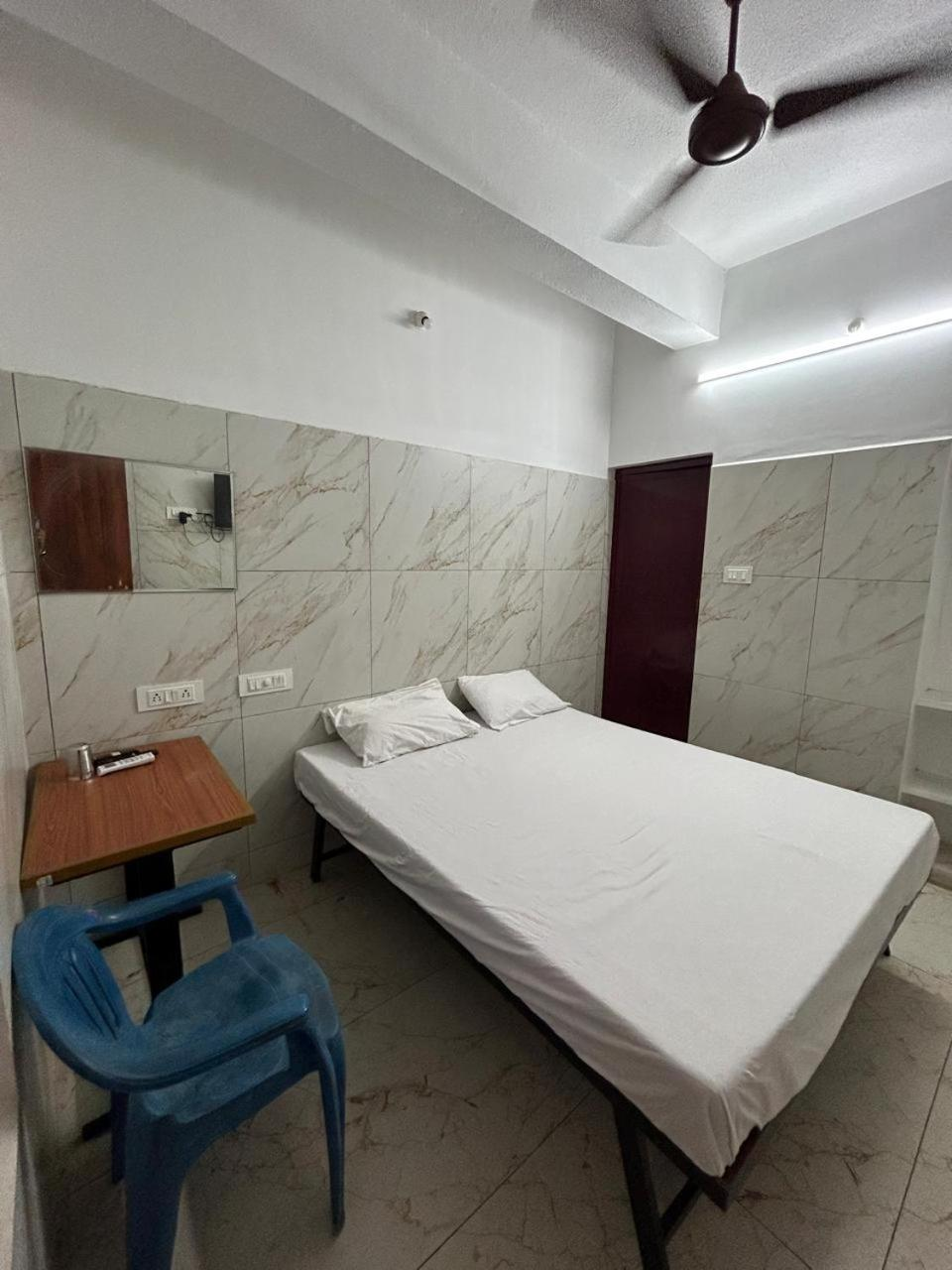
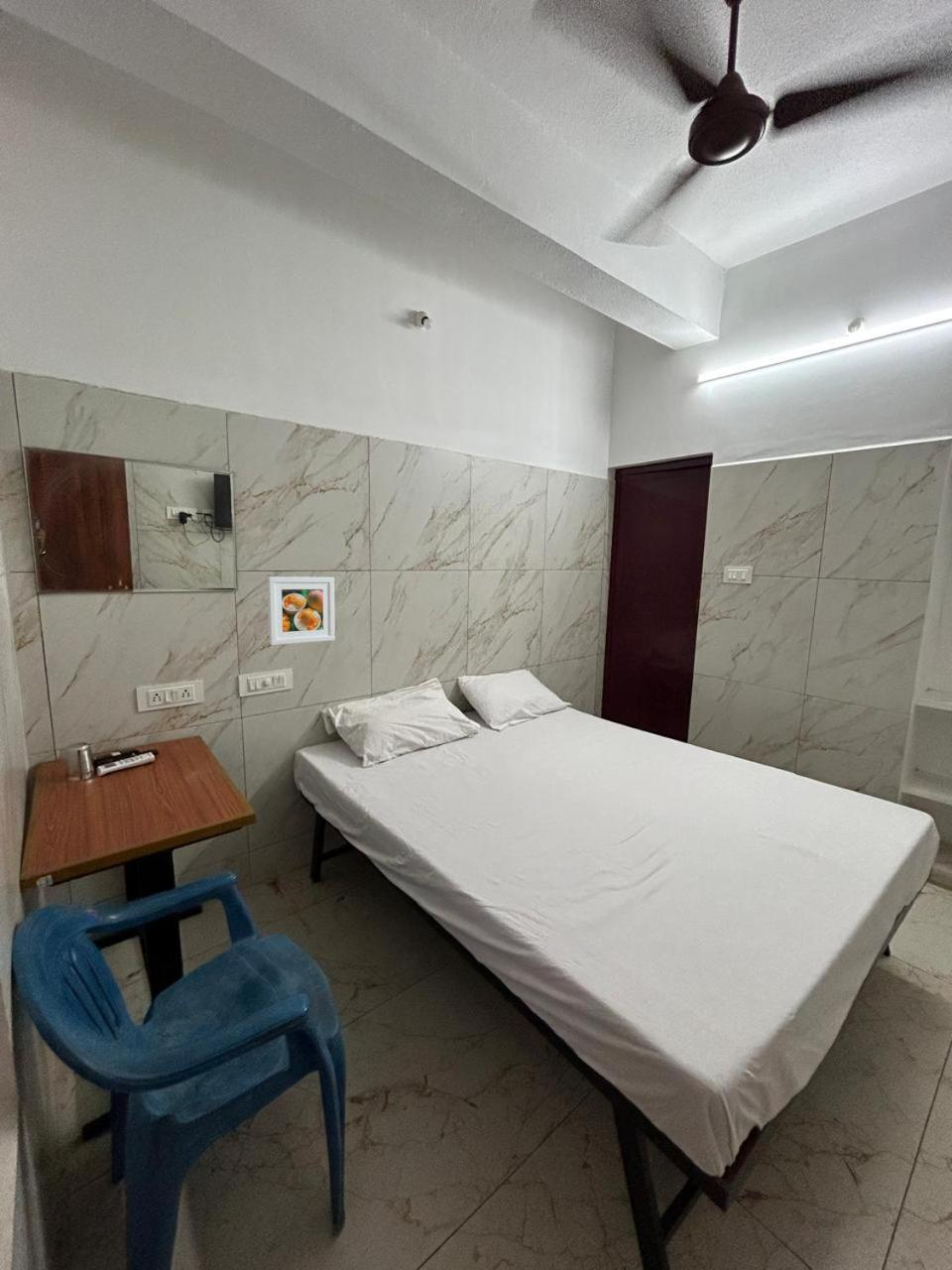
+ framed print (302, 609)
